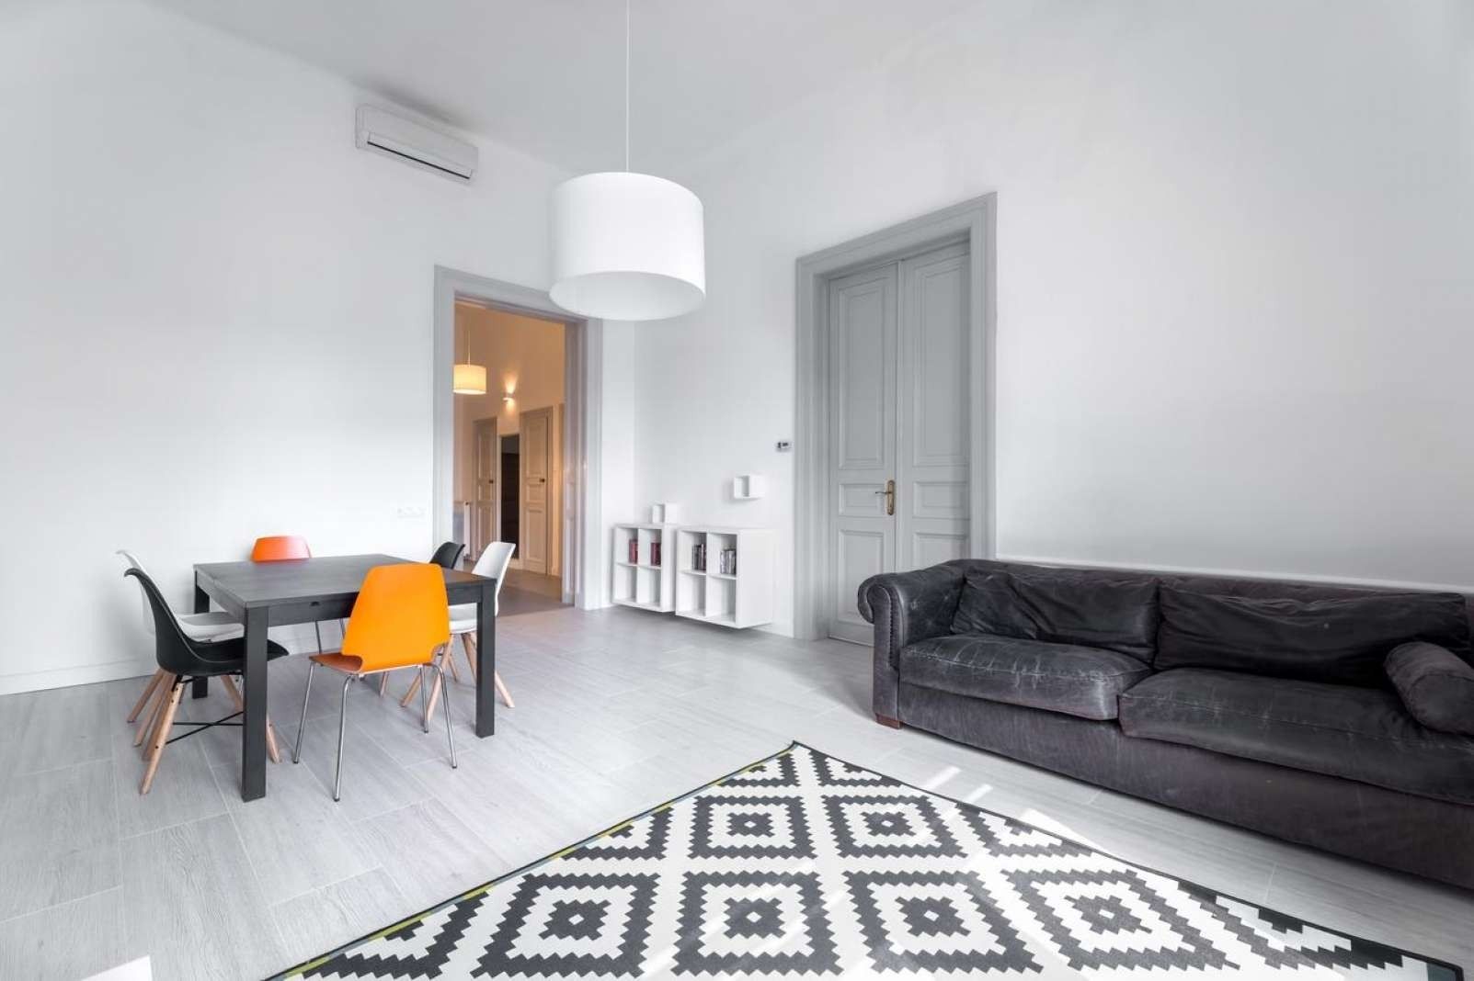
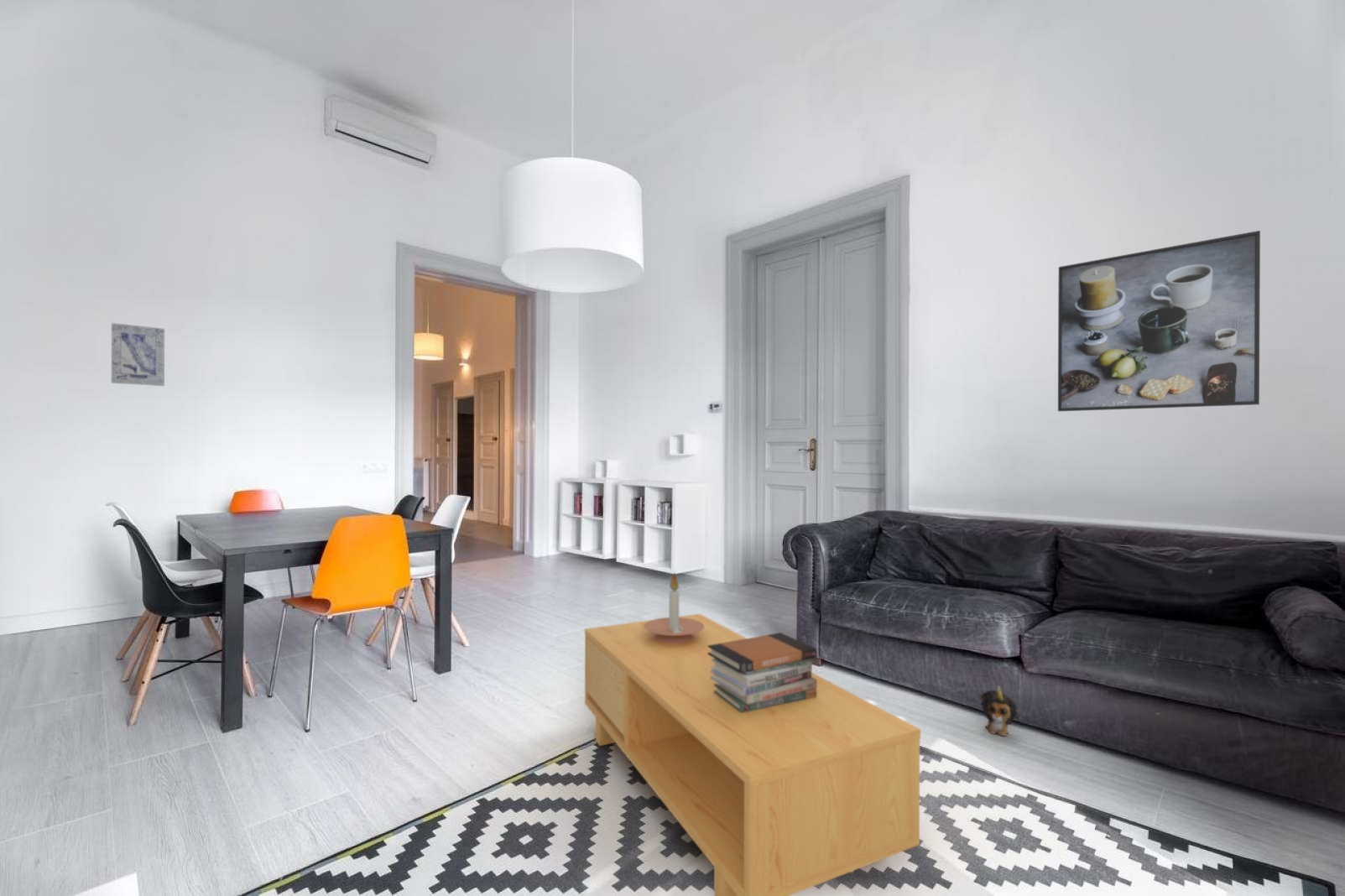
+ coffee table (716, 728)
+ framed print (1150, 329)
+ book stack (762, 669)
+ wall art (138, 355)
+ plush toy (1000, 707)
+ candle holder (674, 603)
